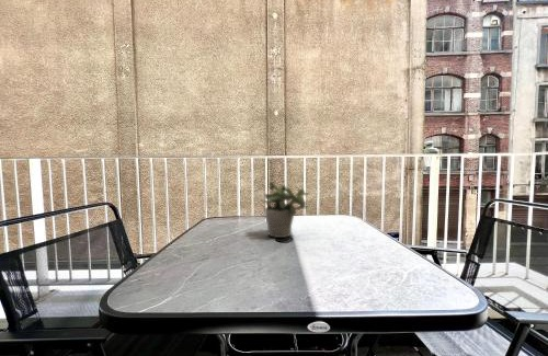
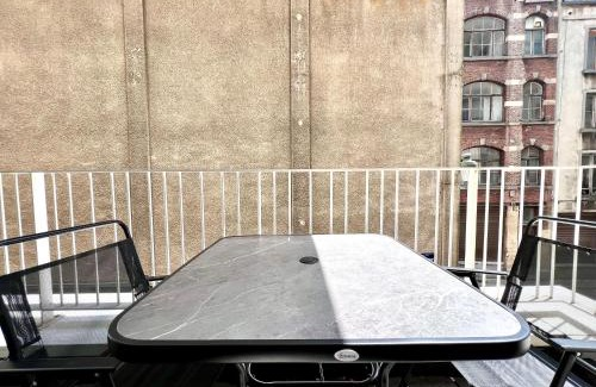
- potted plant (285, 208)
